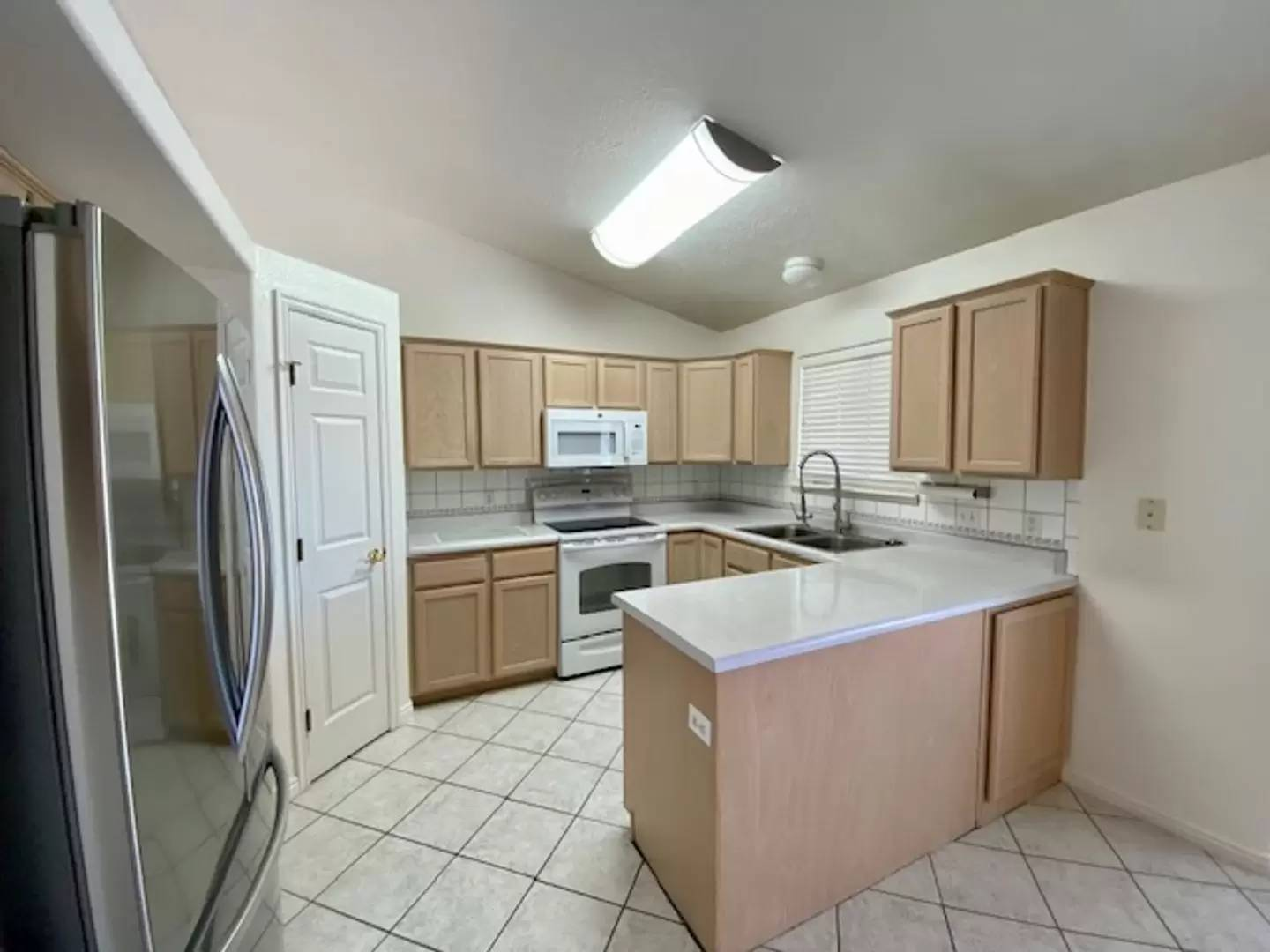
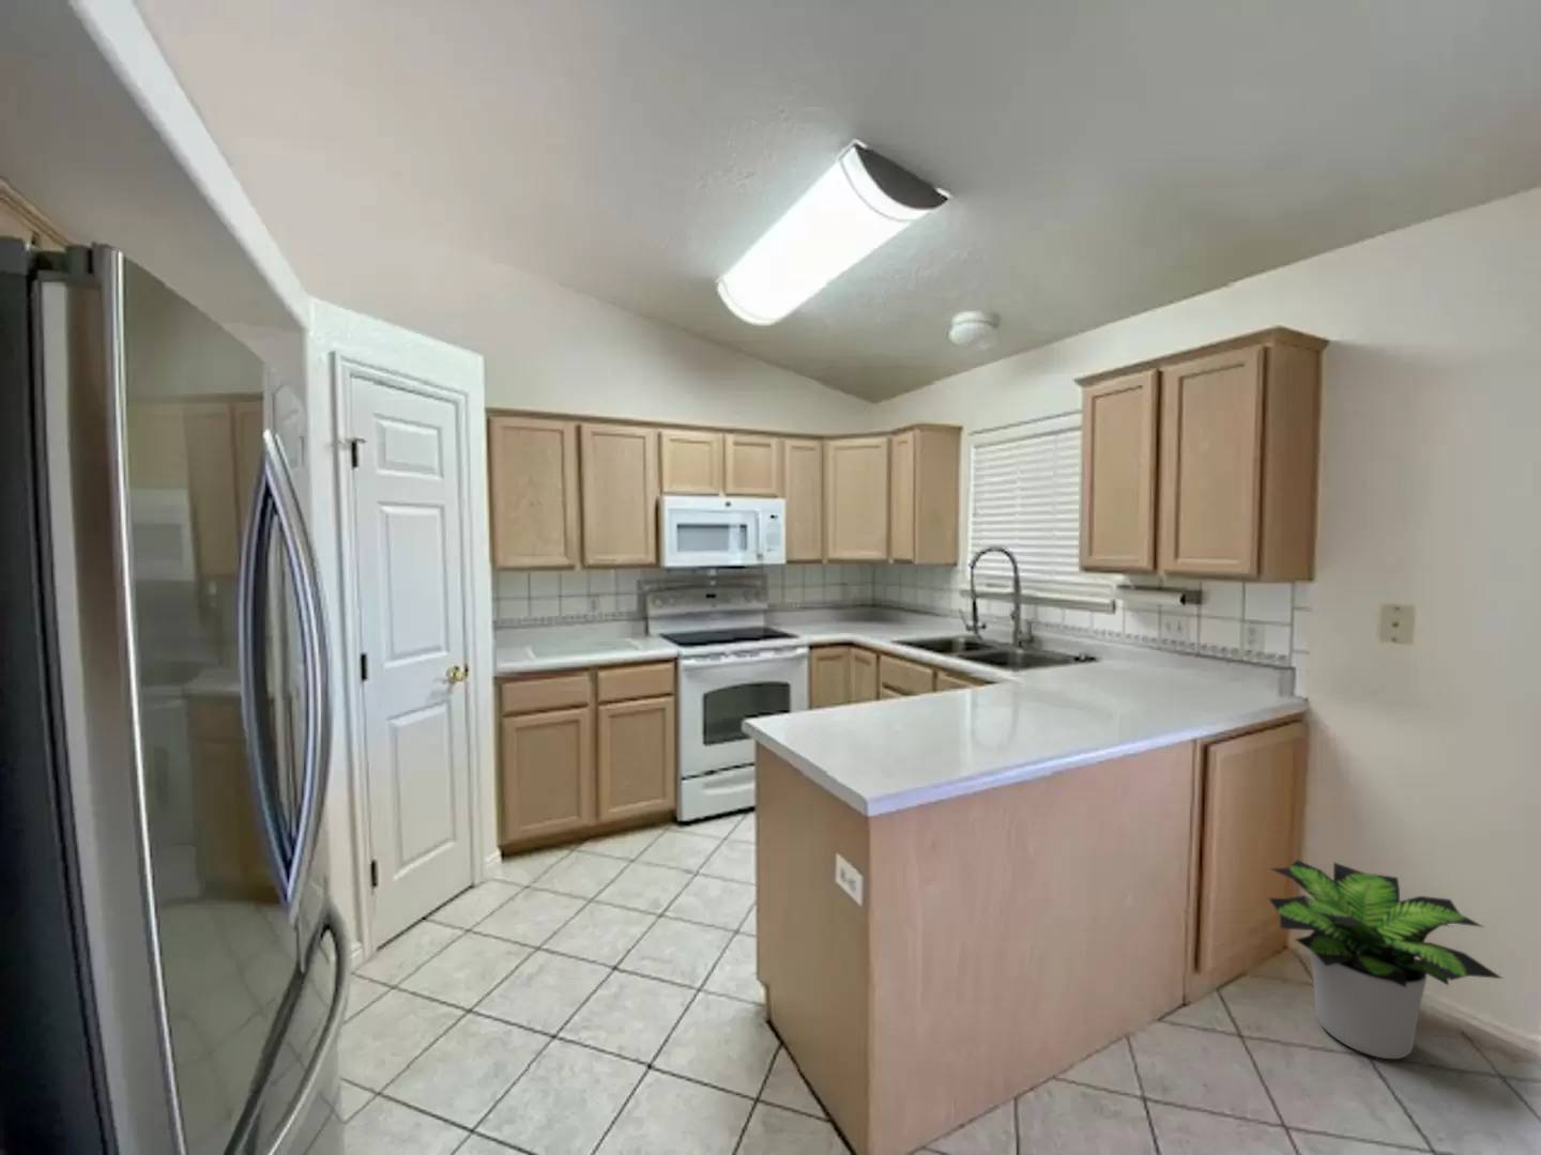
+ potted plant (1378, 969)
